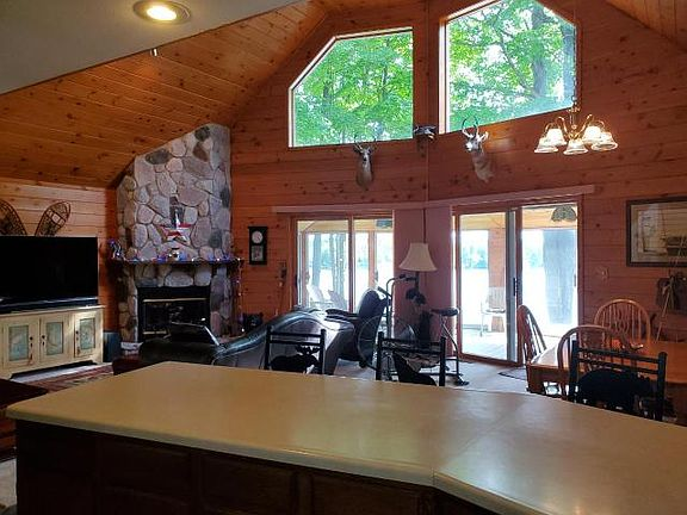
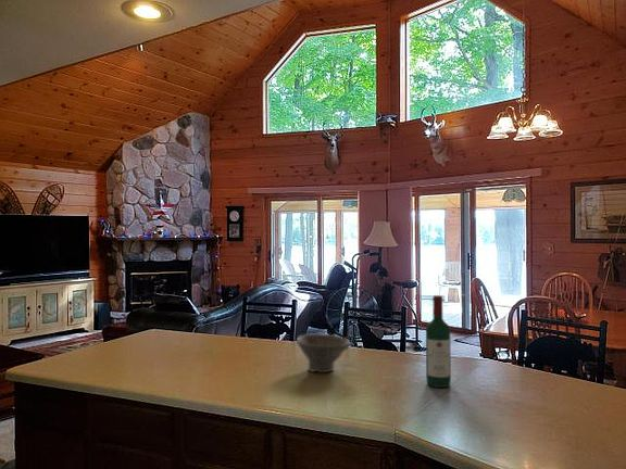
+ bowl (323, 354)
+ wine bottle (438, 340)
